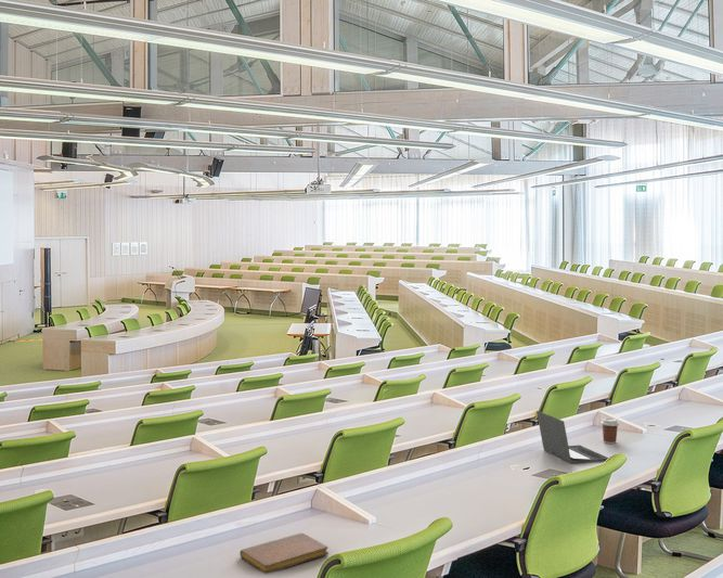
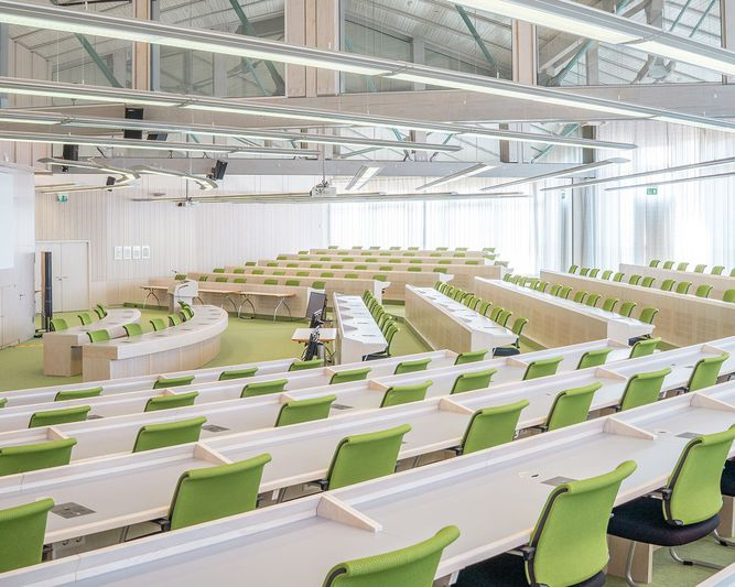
- laptop (566, 435)
- coffee cup (609, 431)
- notebook (284, 551)
